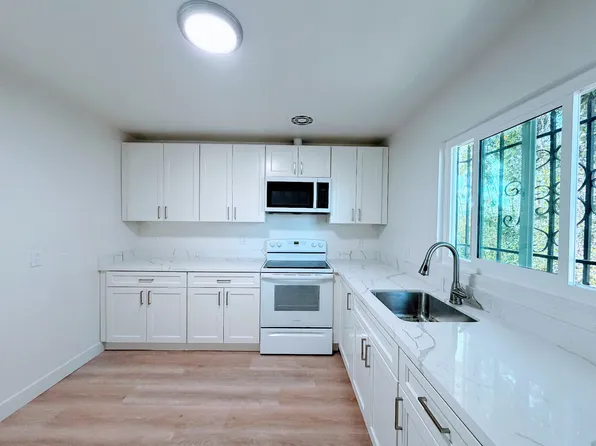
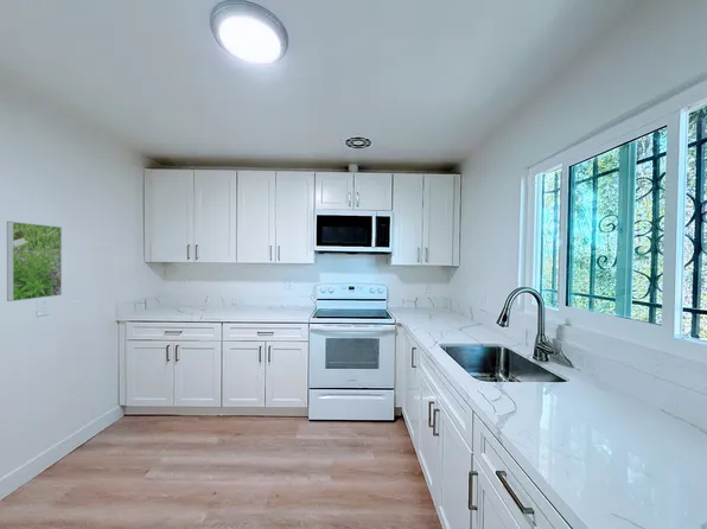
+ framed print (36, 261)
